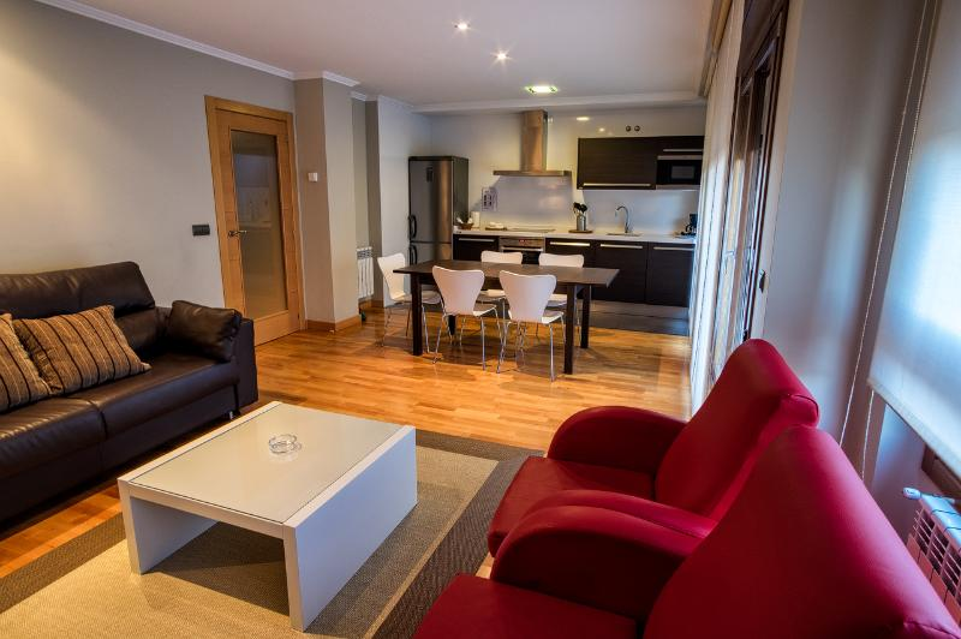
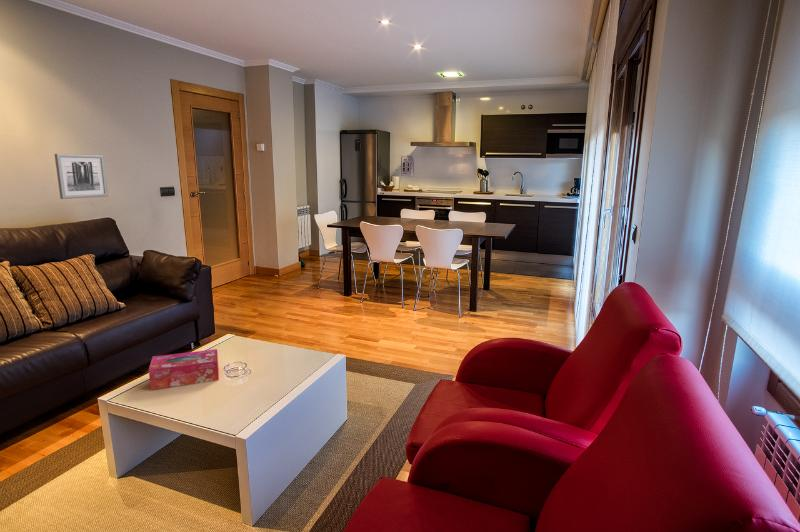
+ wall art (82, 176)
+ tissue box (185, 368)
